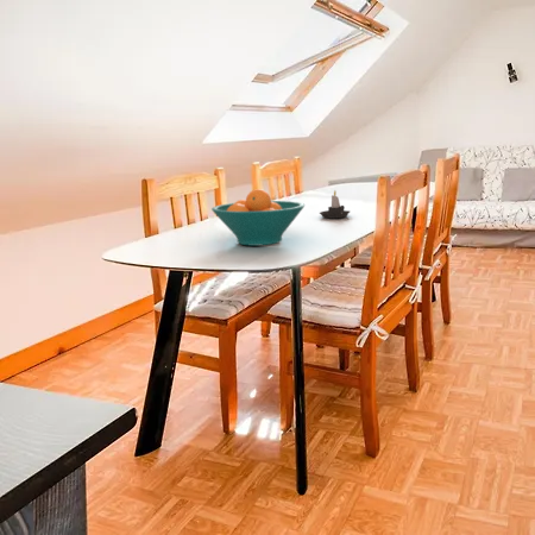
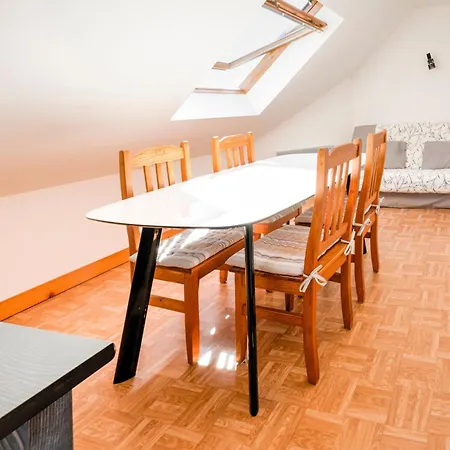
- fruit bowl (258, 215)
- candle (335, 202)
